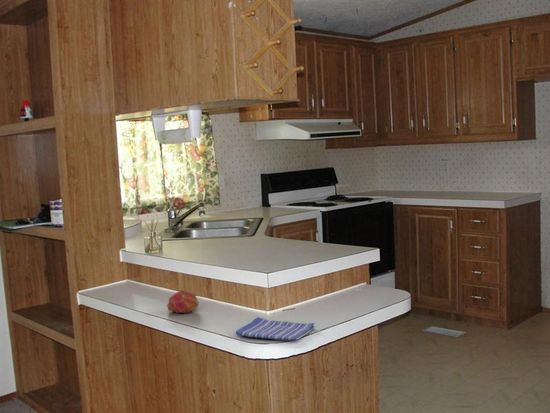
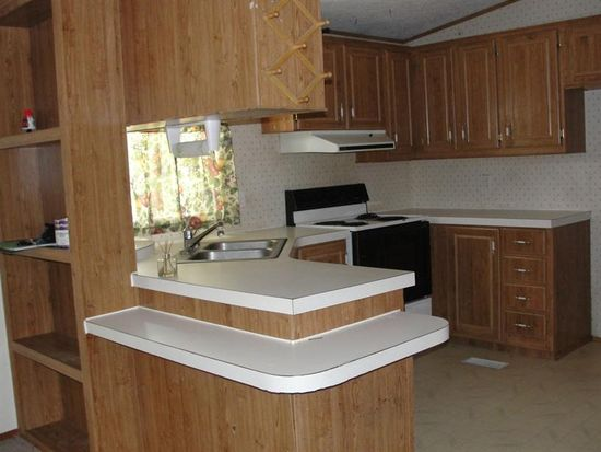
- fruit (182, 301)
- dish towel (275, 328)
